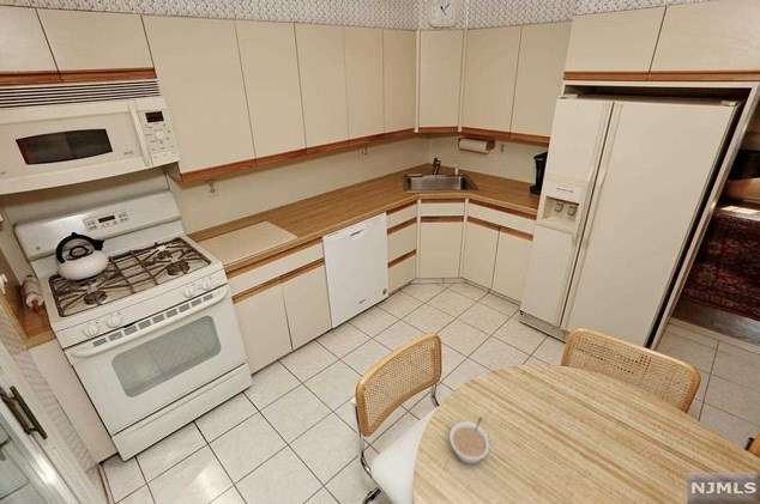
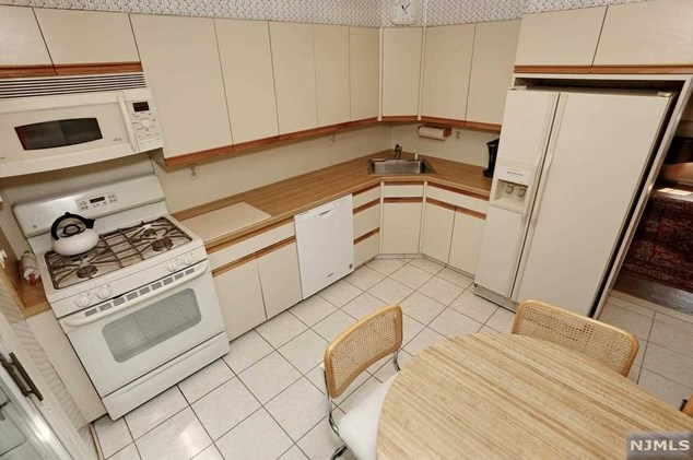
- legume (469, 442)
